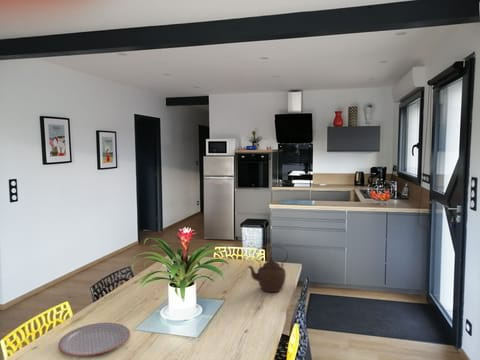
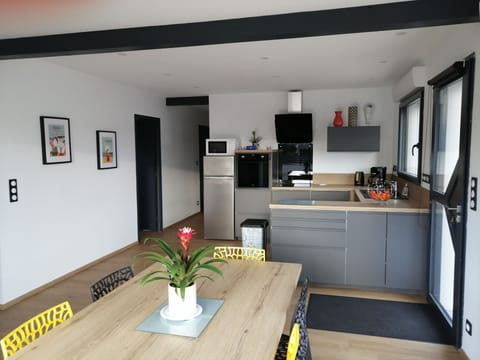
- teapot (267, 267)
- plate (95, 340)
